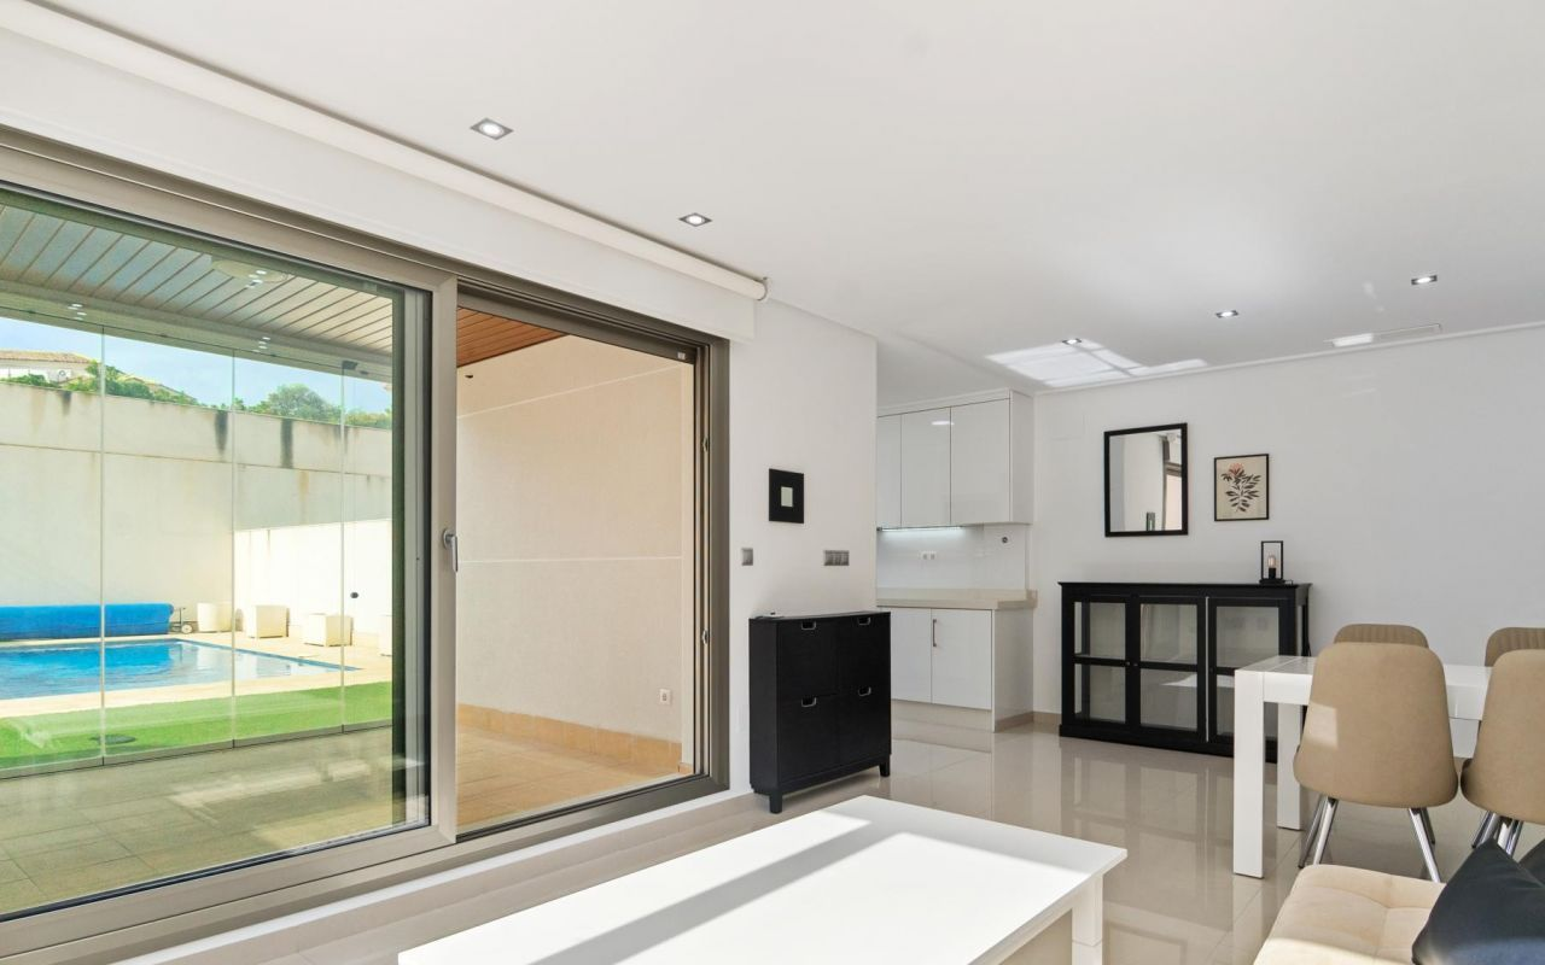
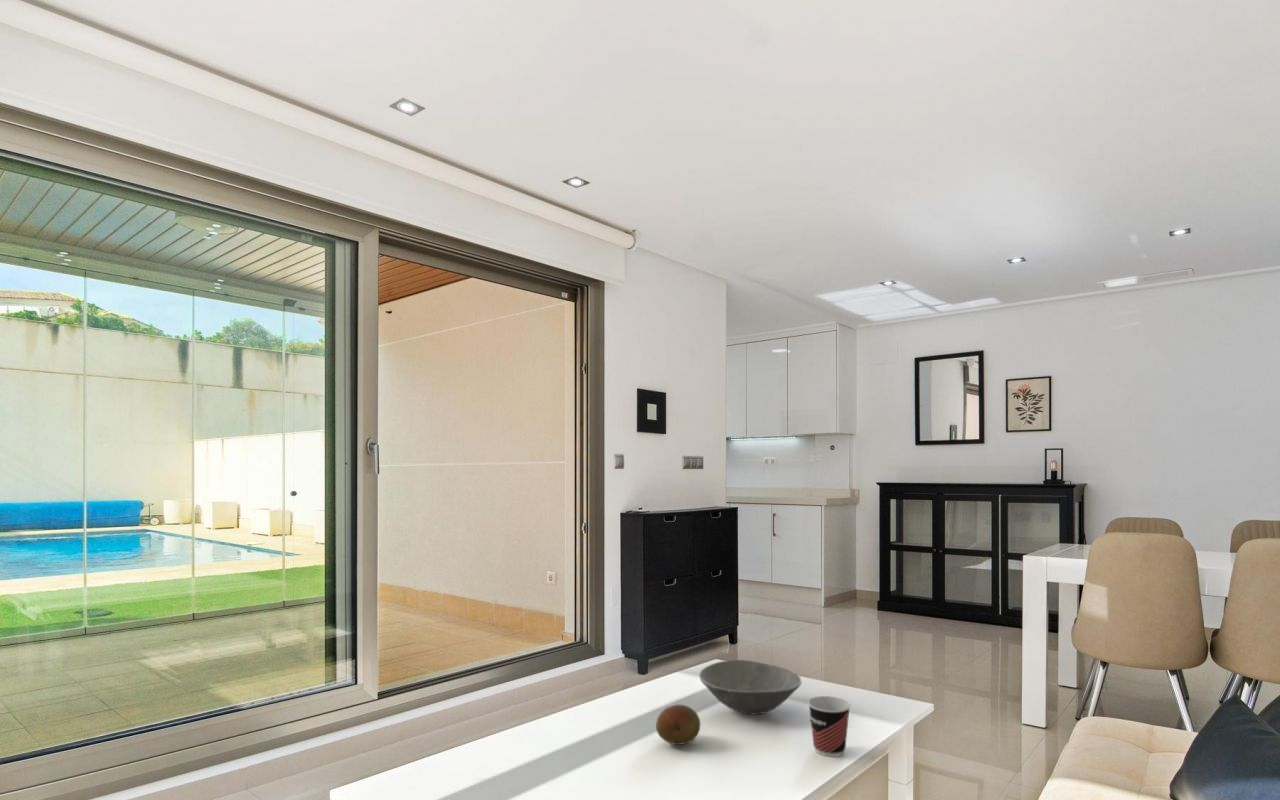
+ fruit (678, 723)
+ cup (829, 727)
+ bowl (749, 692)
